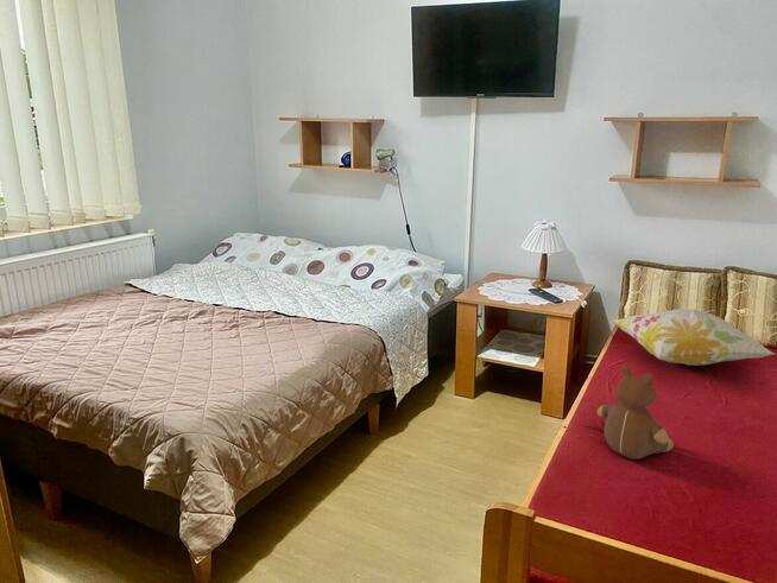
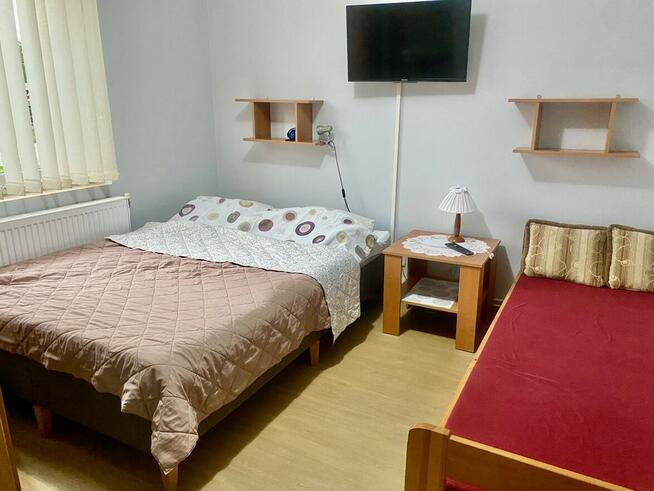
- teddy bear (640, 408)
- decorative pillow (687, 336)
